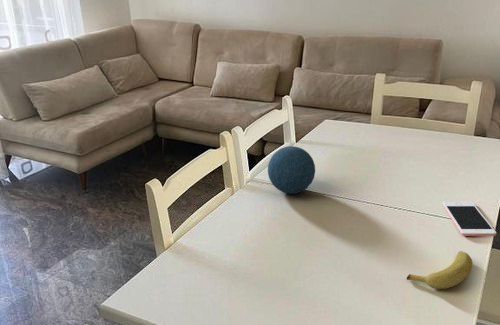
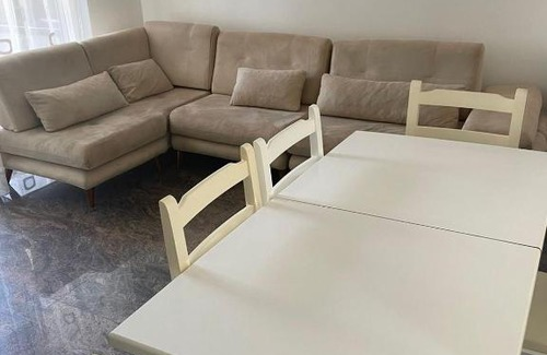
- cell phone (467, 217)
- banana (447, 267)
- decorative orb (291, 169)
